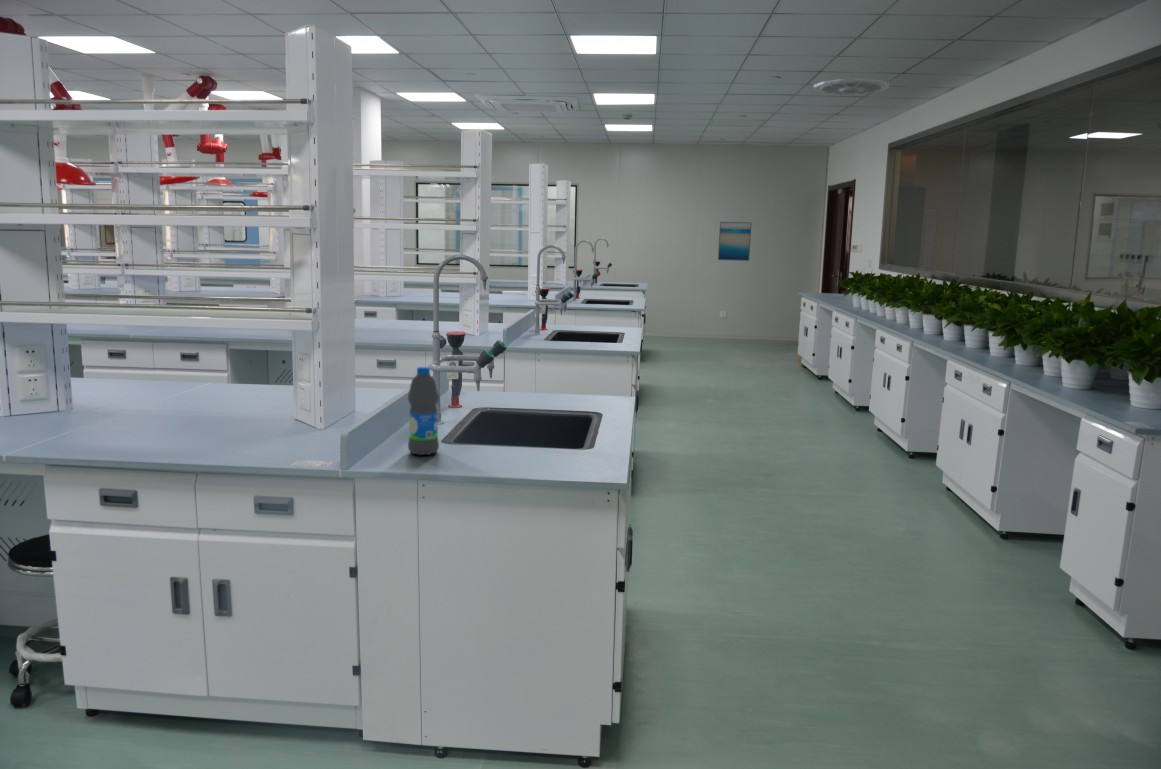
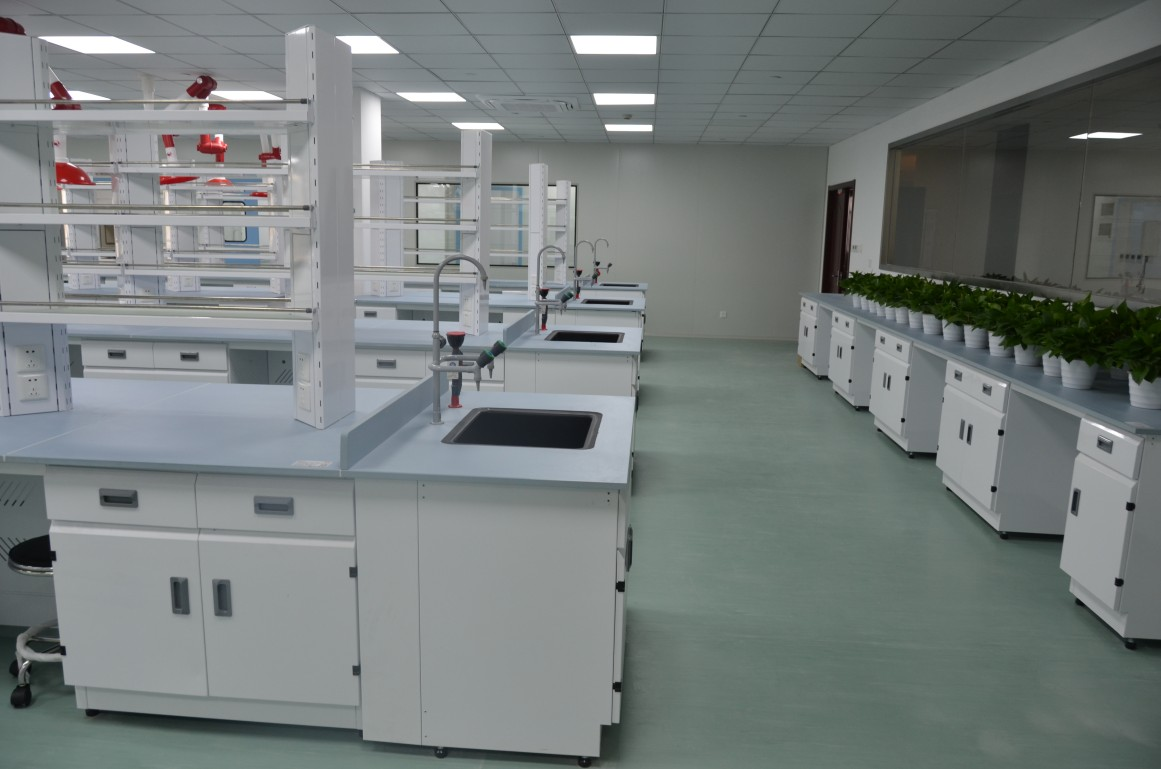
- water bottle (423, 410)
- wall art (734, 241)
- ceiling vent (851, 88)
